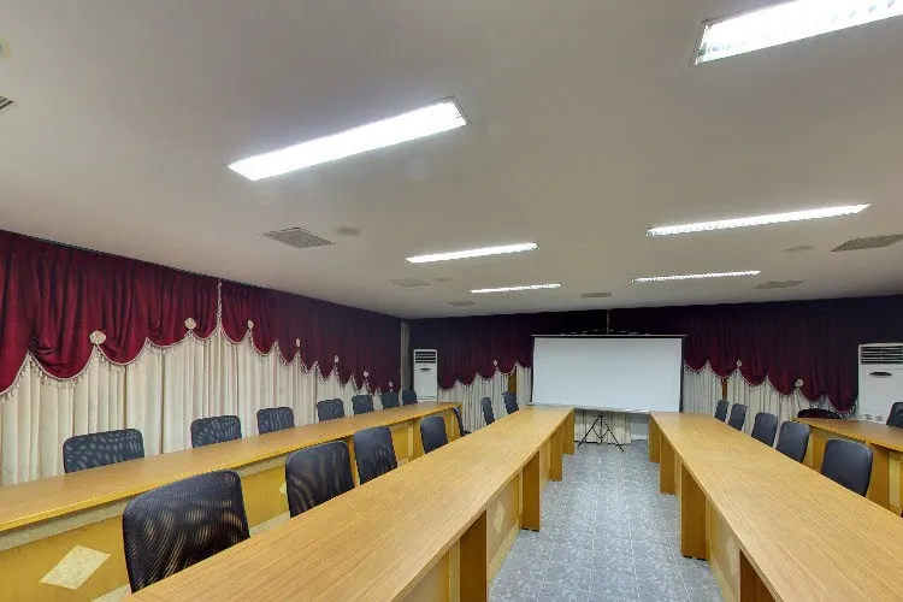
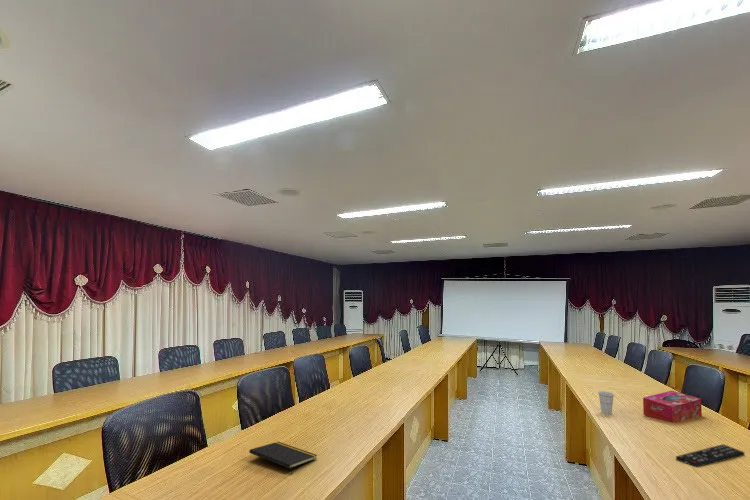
+ remote control (710, 455)
+ notepad (283, 454)
+ cup (606, 403)
+ tissue box (672, 406)
